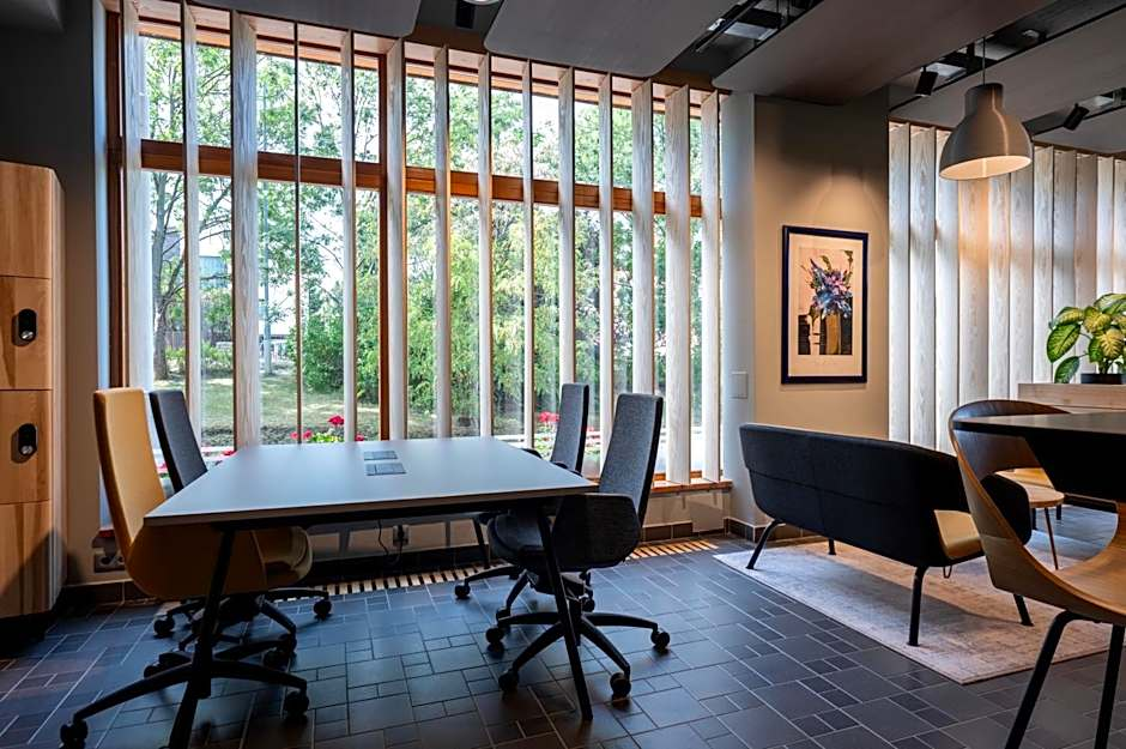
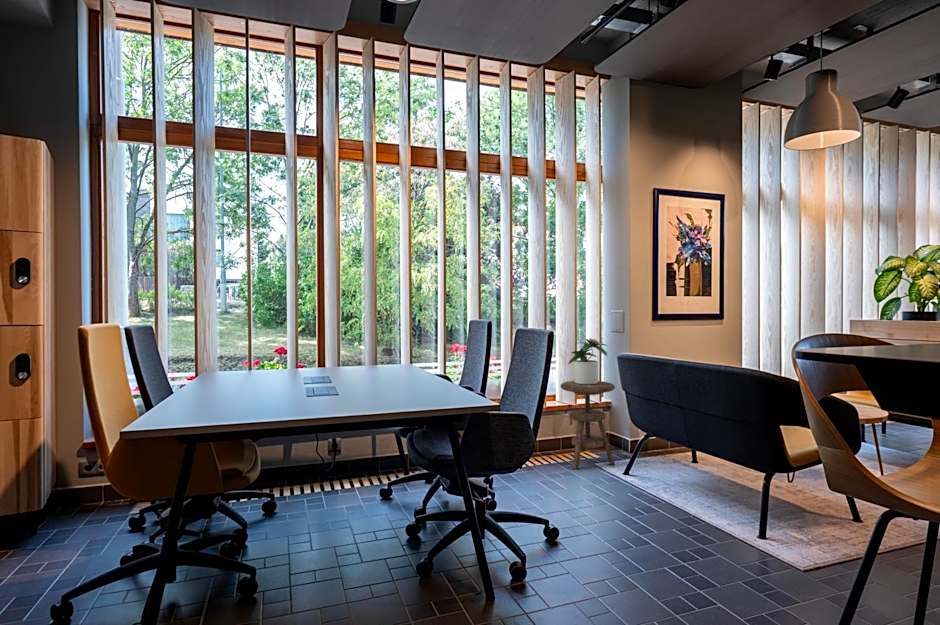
+ potted plant (589, 360)
+ side table (587, 423)
